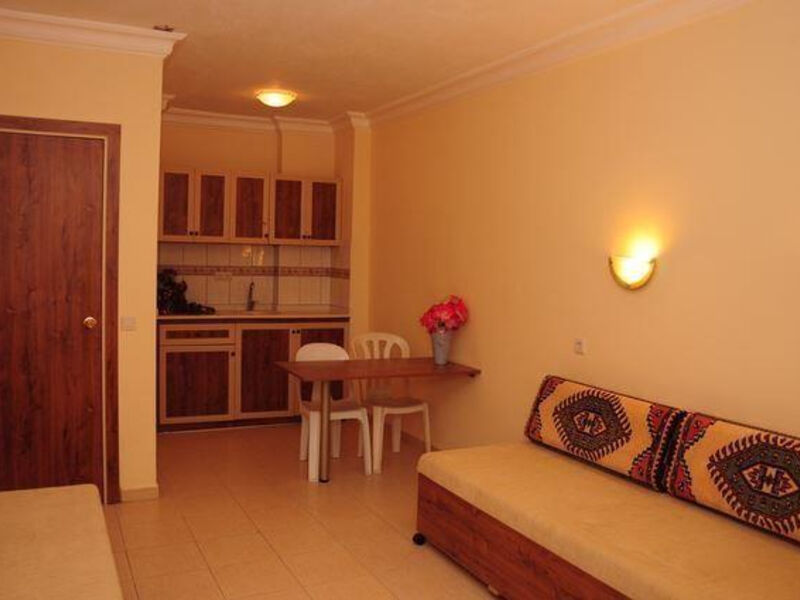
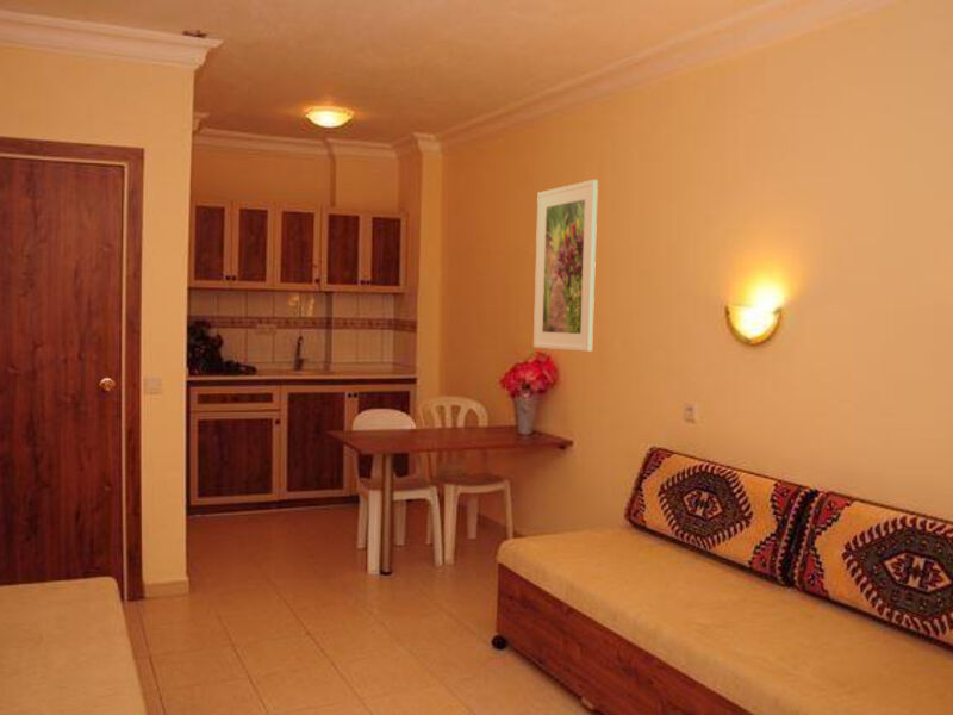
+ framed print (563, 268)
